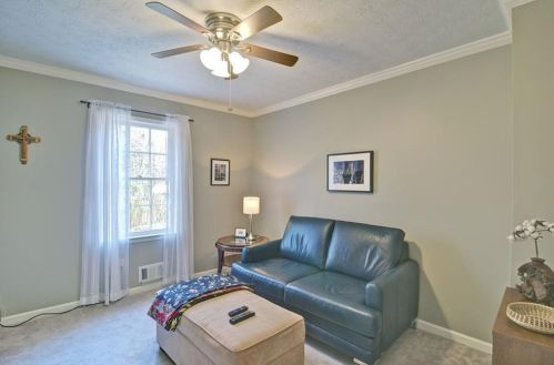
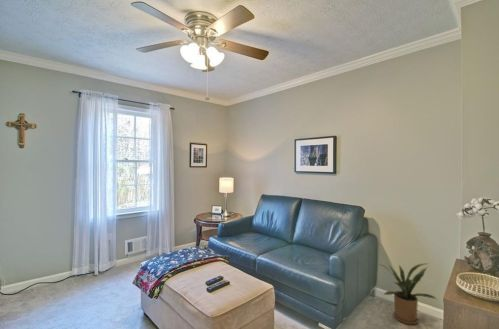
+ house plant (405, 288)
